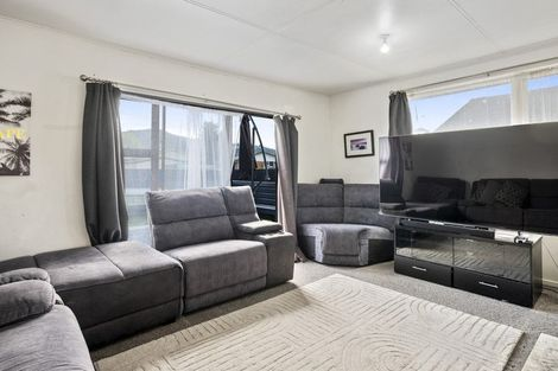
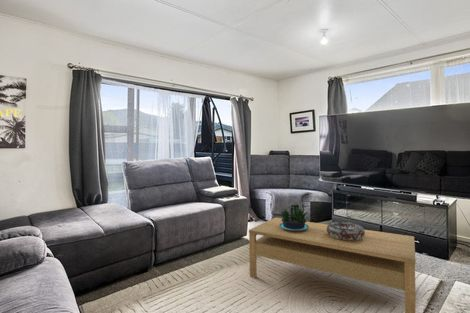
+ decorative bowl (345, 230)
+ potted plant (296, 216)
+ coffee table (327, 257)
